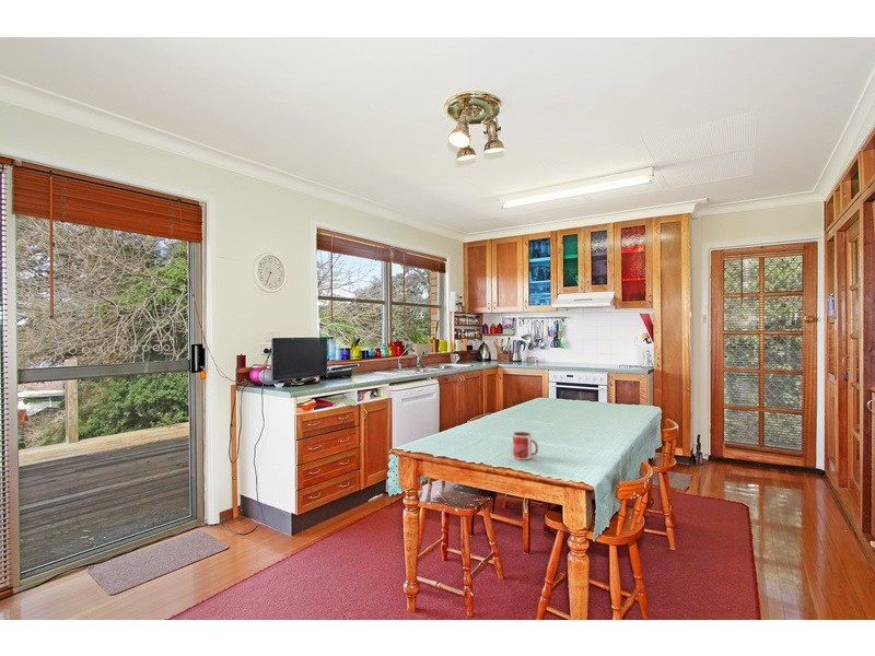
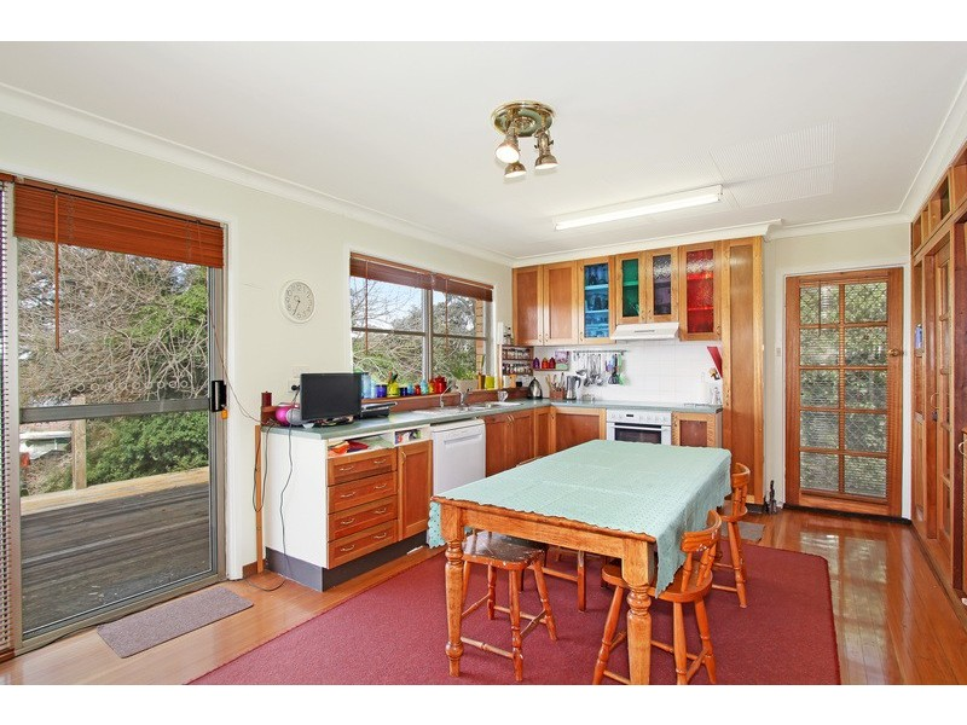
- mug (525, 446)
